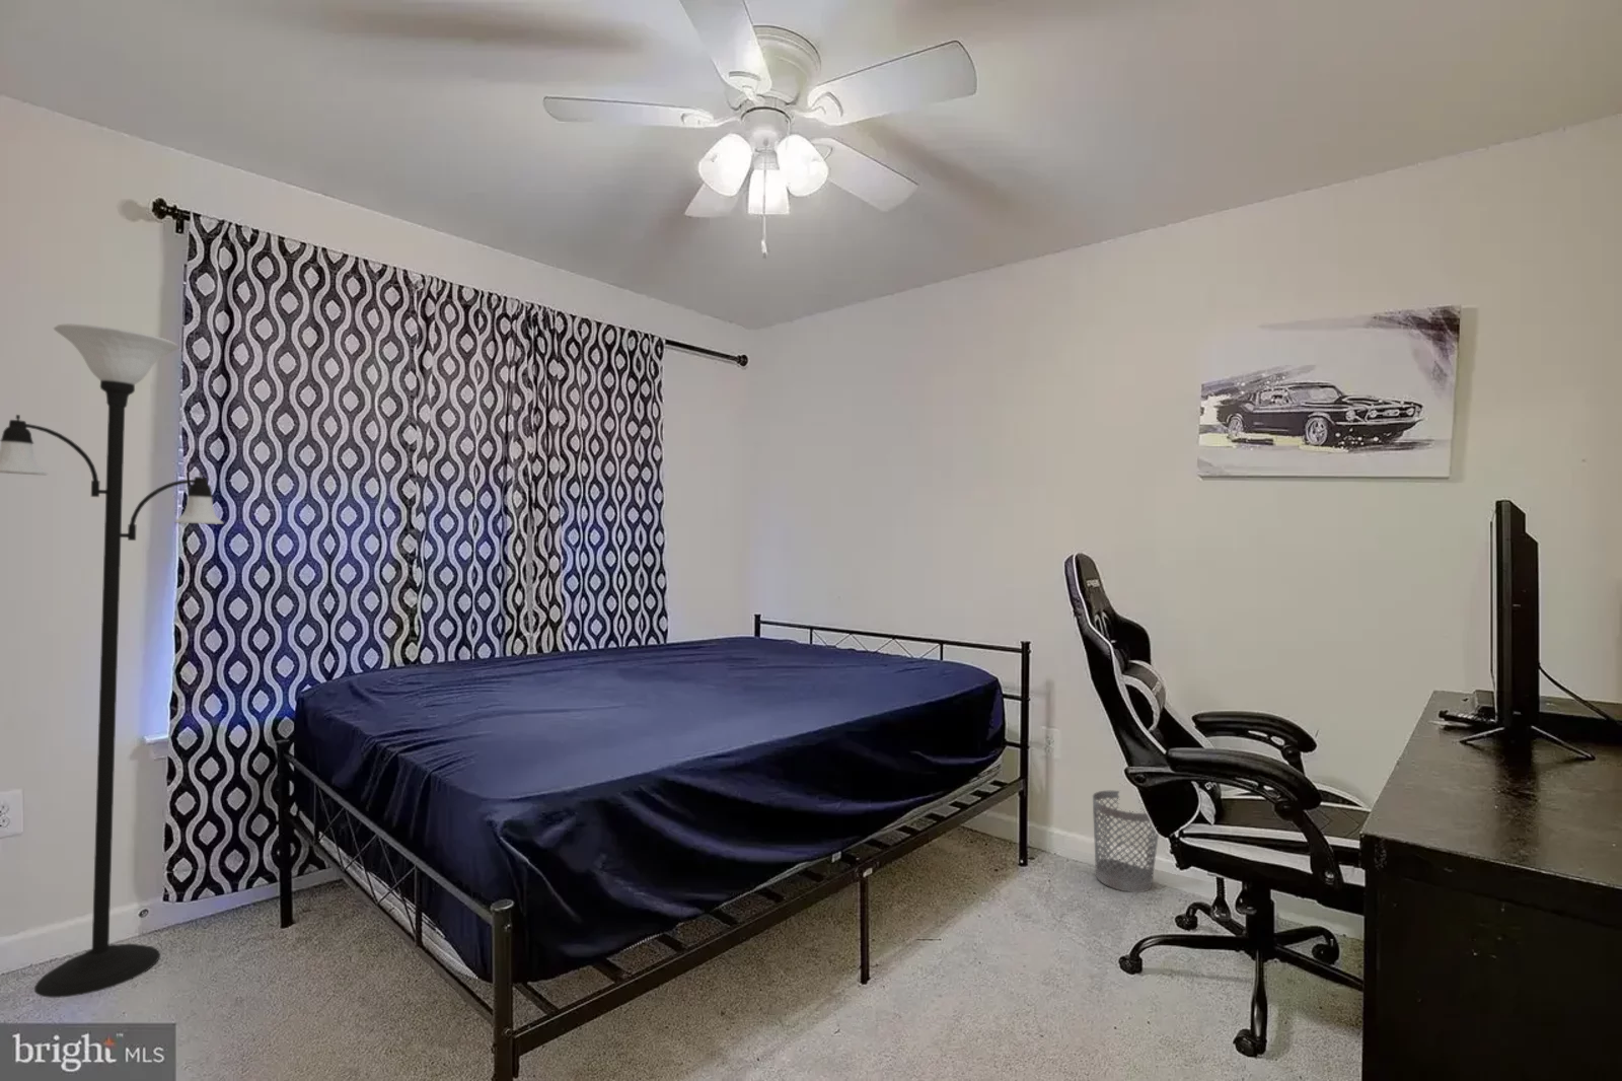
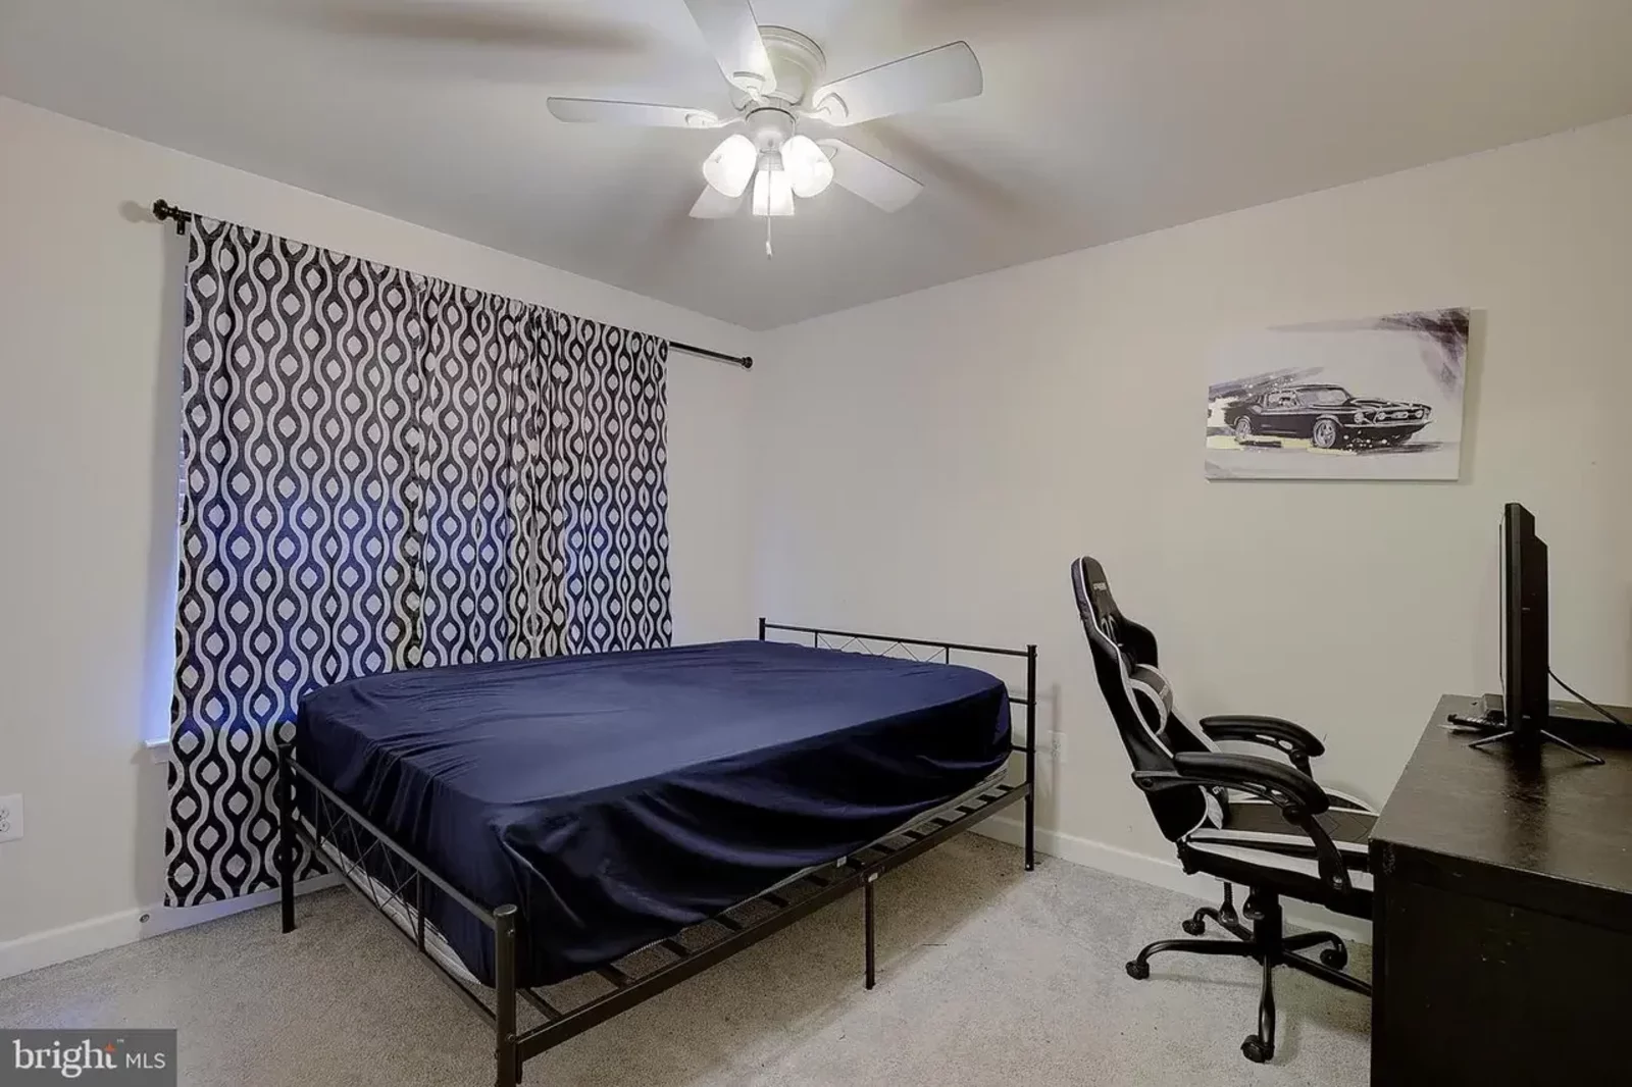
- wastebasket (1124, 841)
- floor lamp (109, 654)
